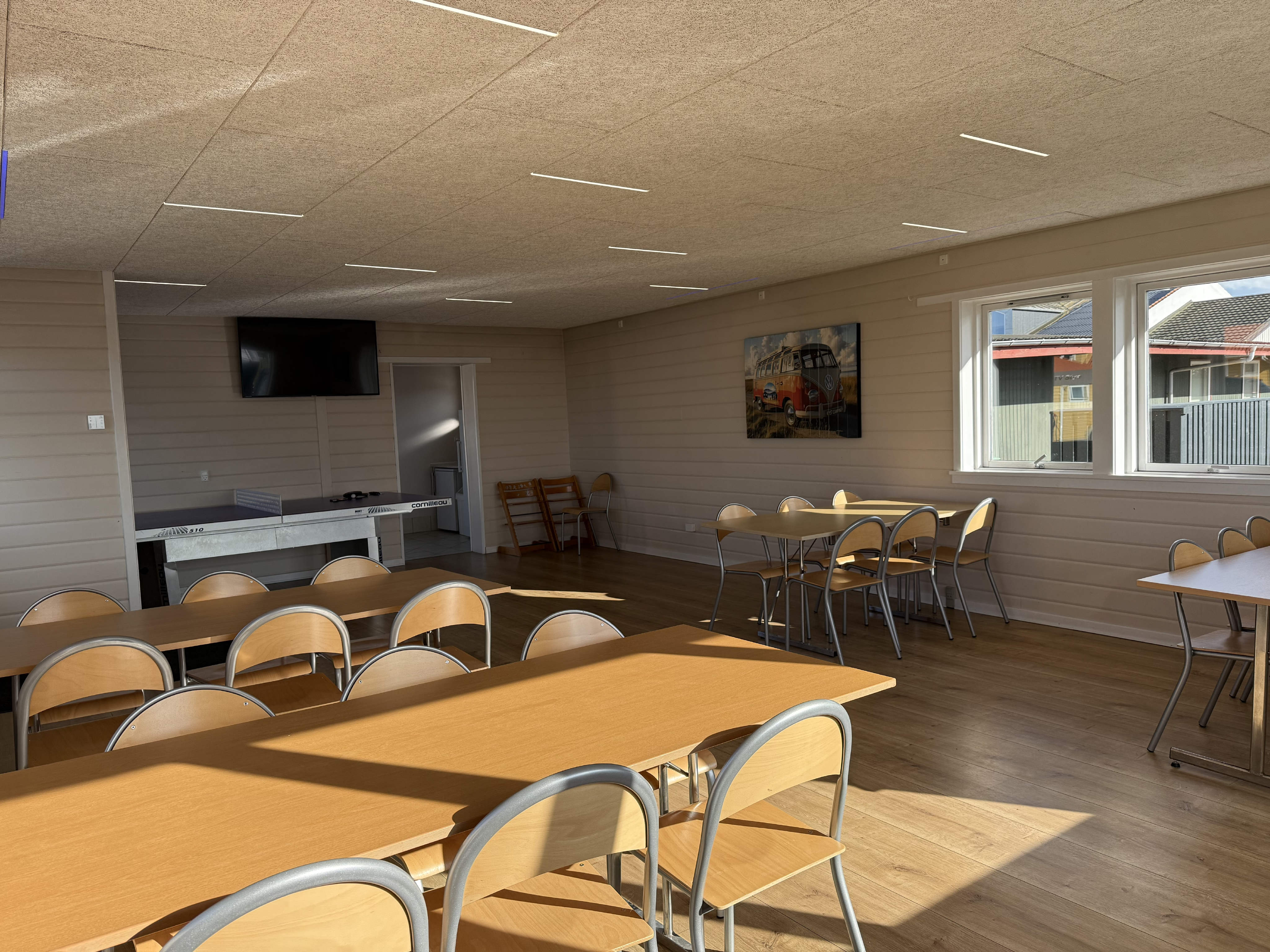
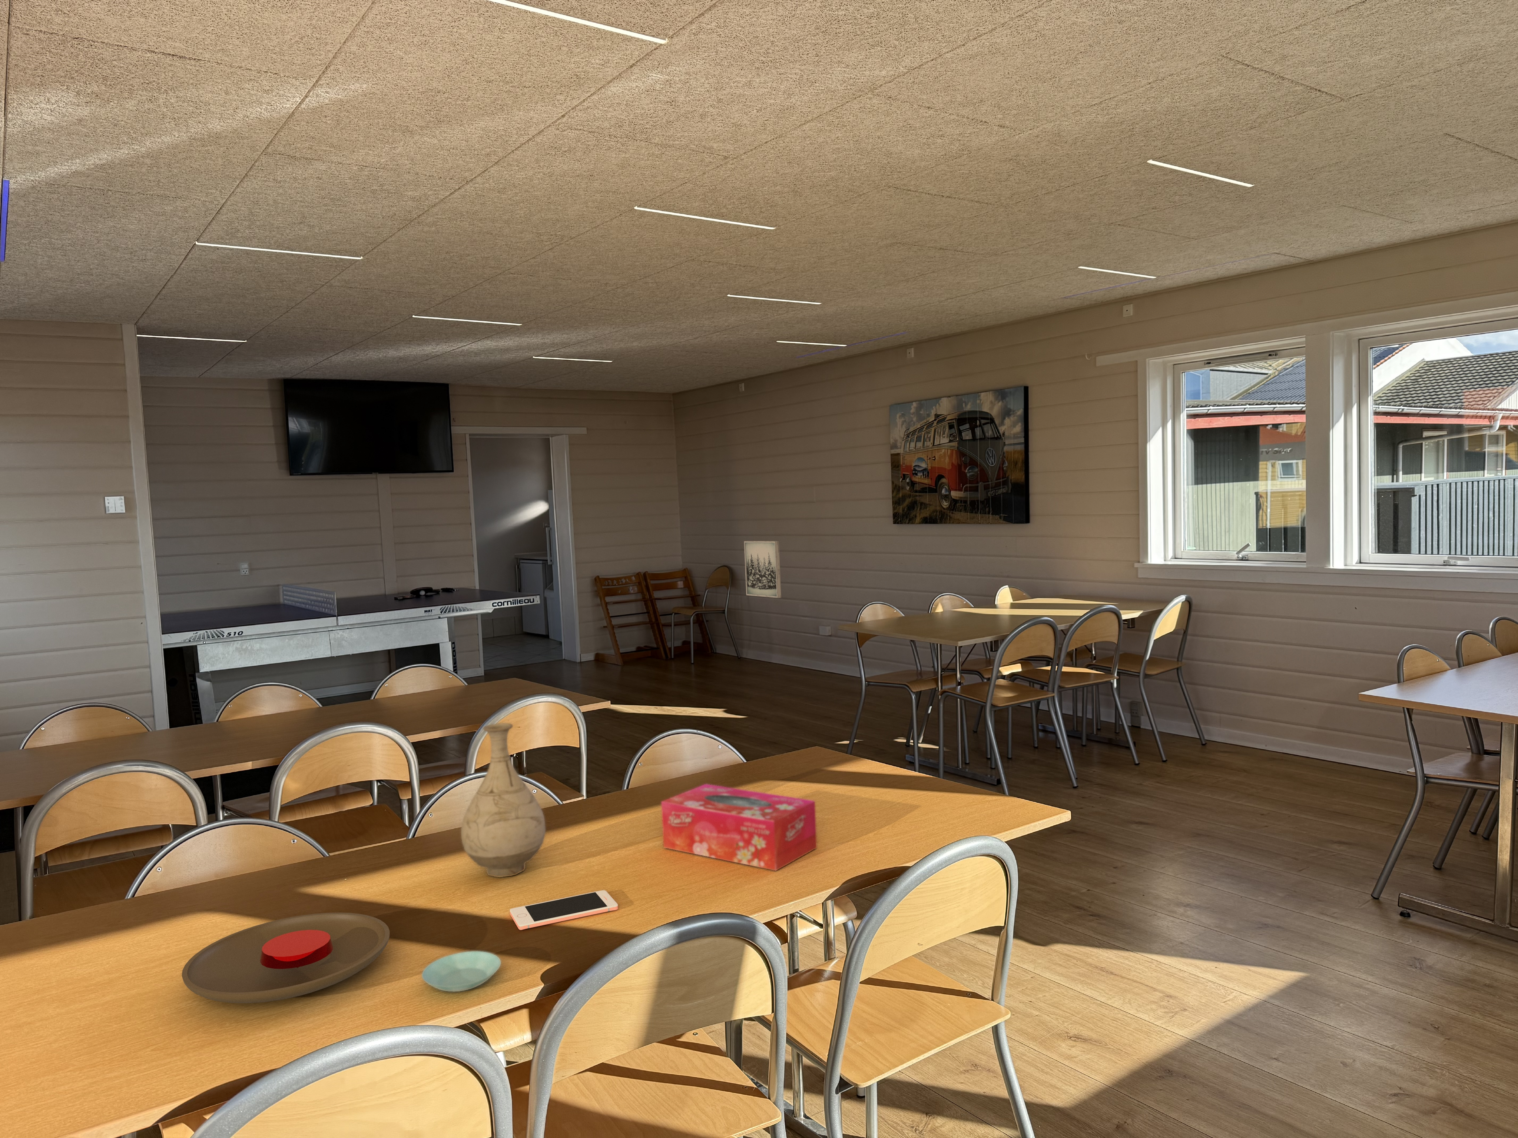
+ saucer (463, 974)
+ wall art (761, 569)
+ plate (290, 961)
+ tissue box (739, 825)
+ vase (502, 799)
+ cell phone (564, 908)
